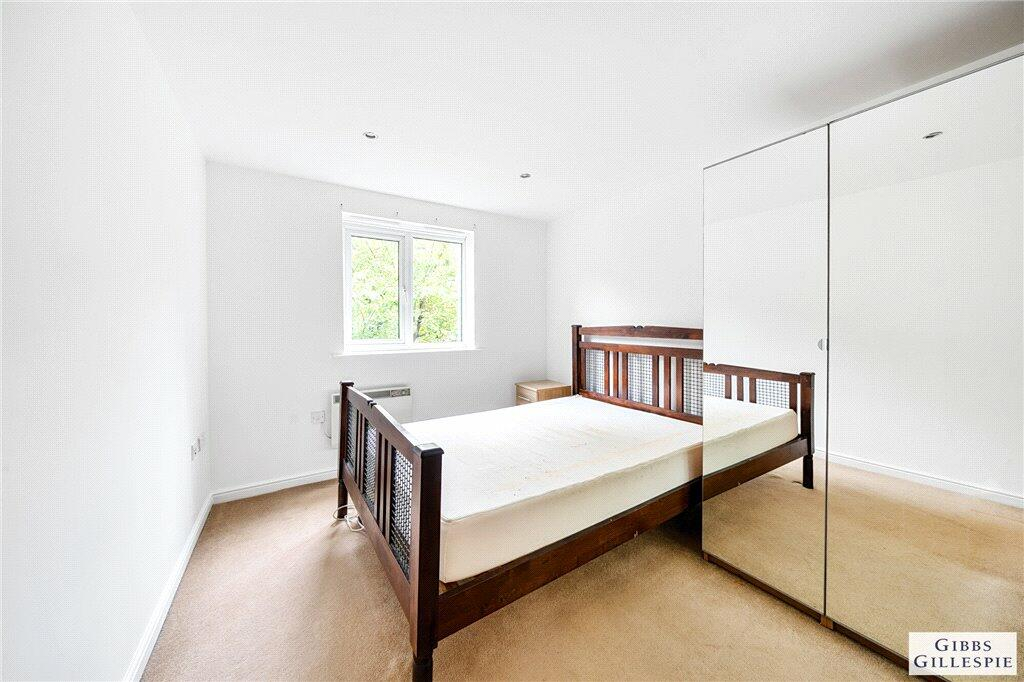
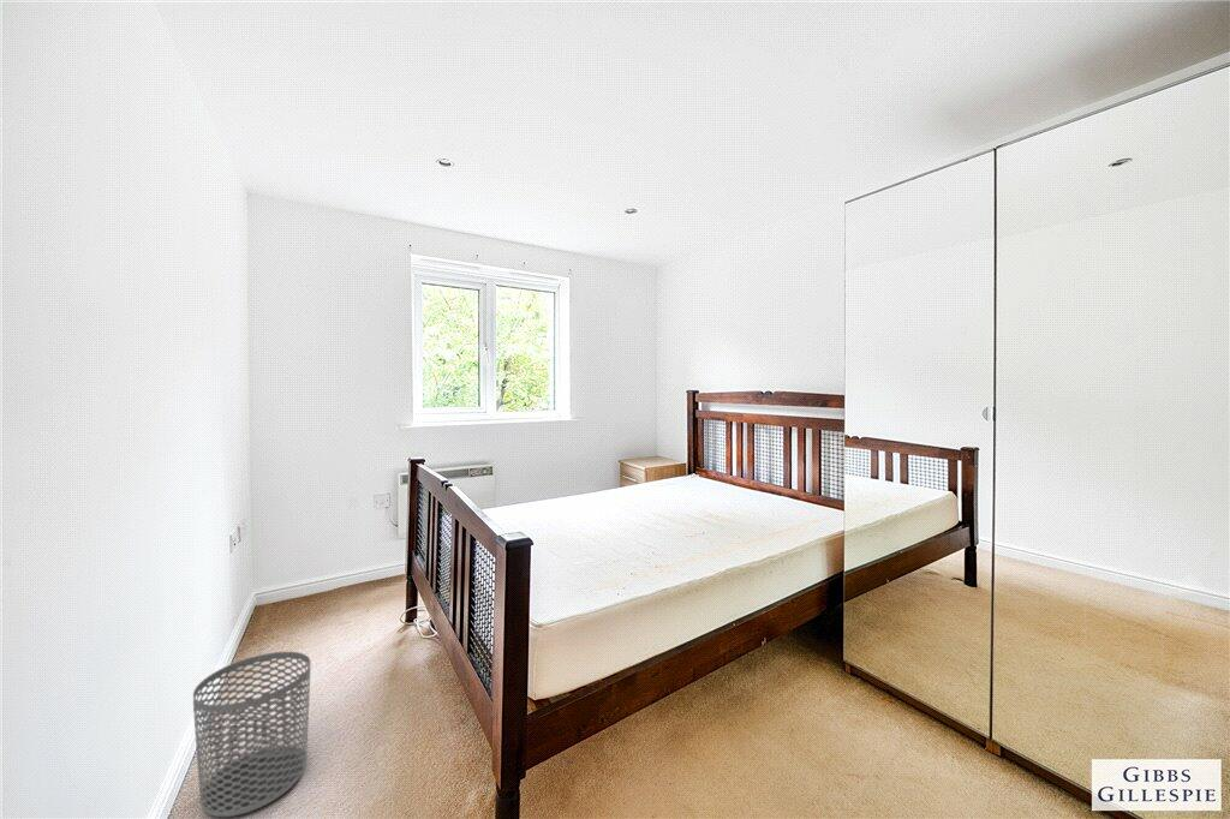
+ waste bin (255, 729)
